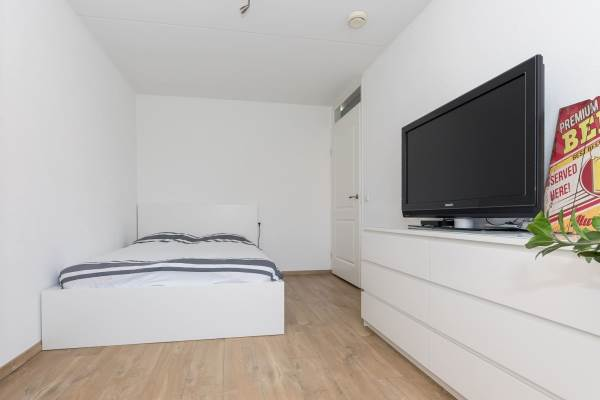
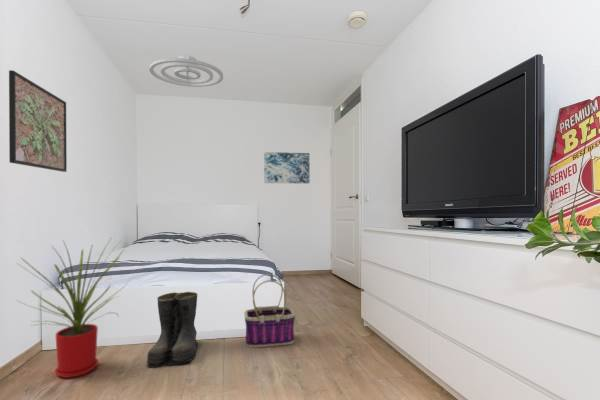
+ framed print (41, 128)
+ basket (269, 308)
+ ceiling light fixture (187, 67)
+ house plant (75, 305)
+ boots (174, 325)
+ wall art (286, 168)
